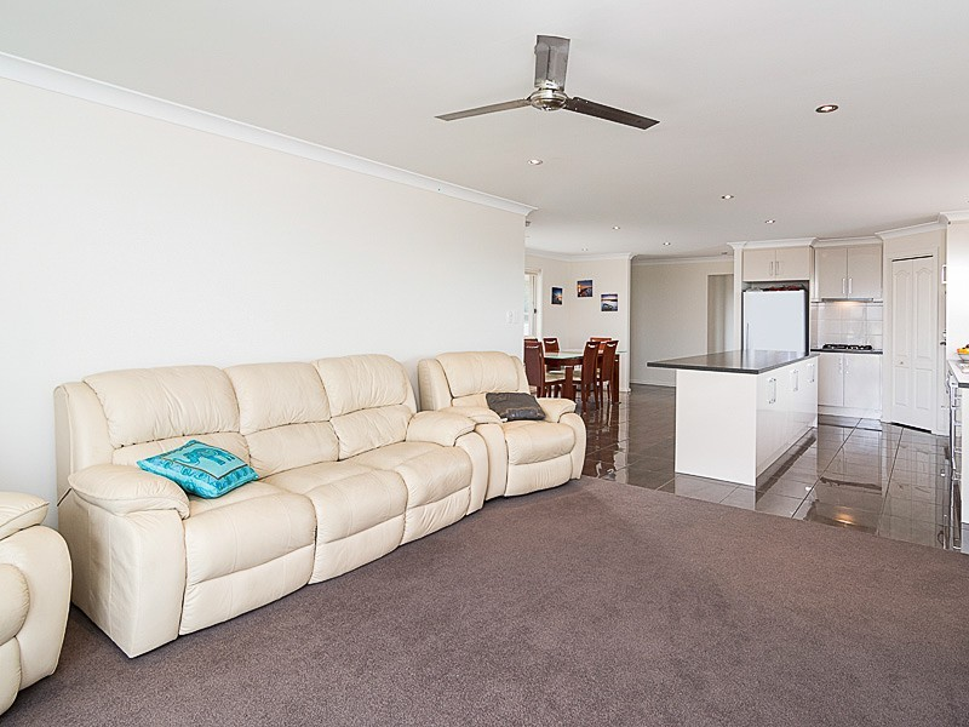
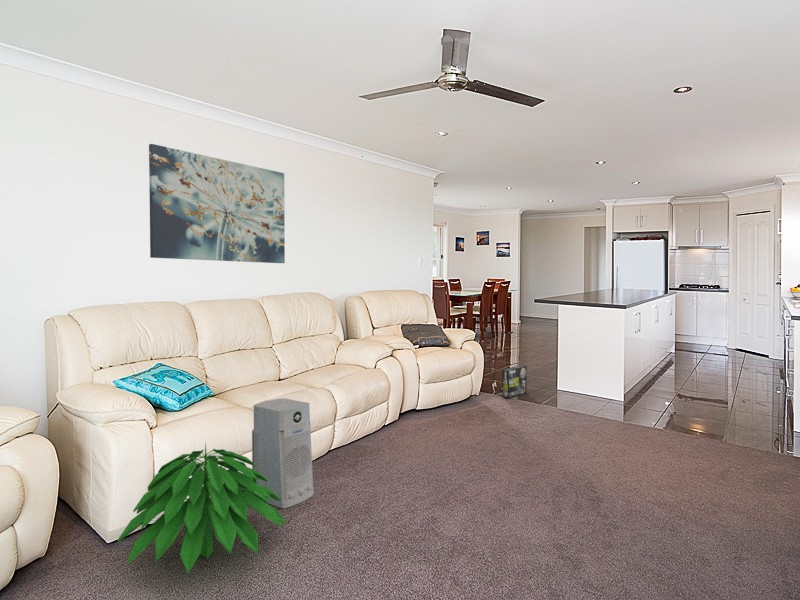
+ wall art (224, 210)
+ box (514, 381)
+ indoor plant (205, 497)
+ air purifier (282, 450)
